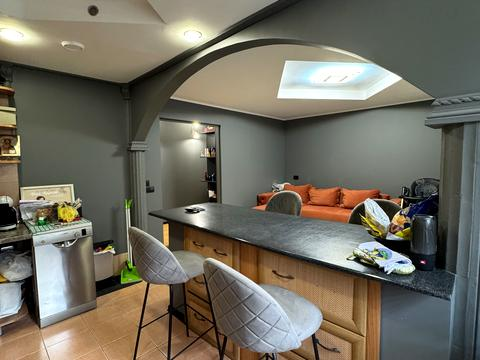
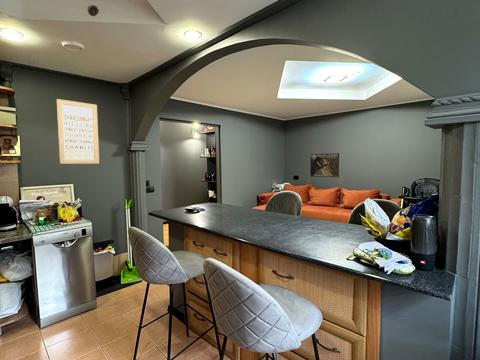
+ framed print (324, 165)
+ wall art (79, 133)
